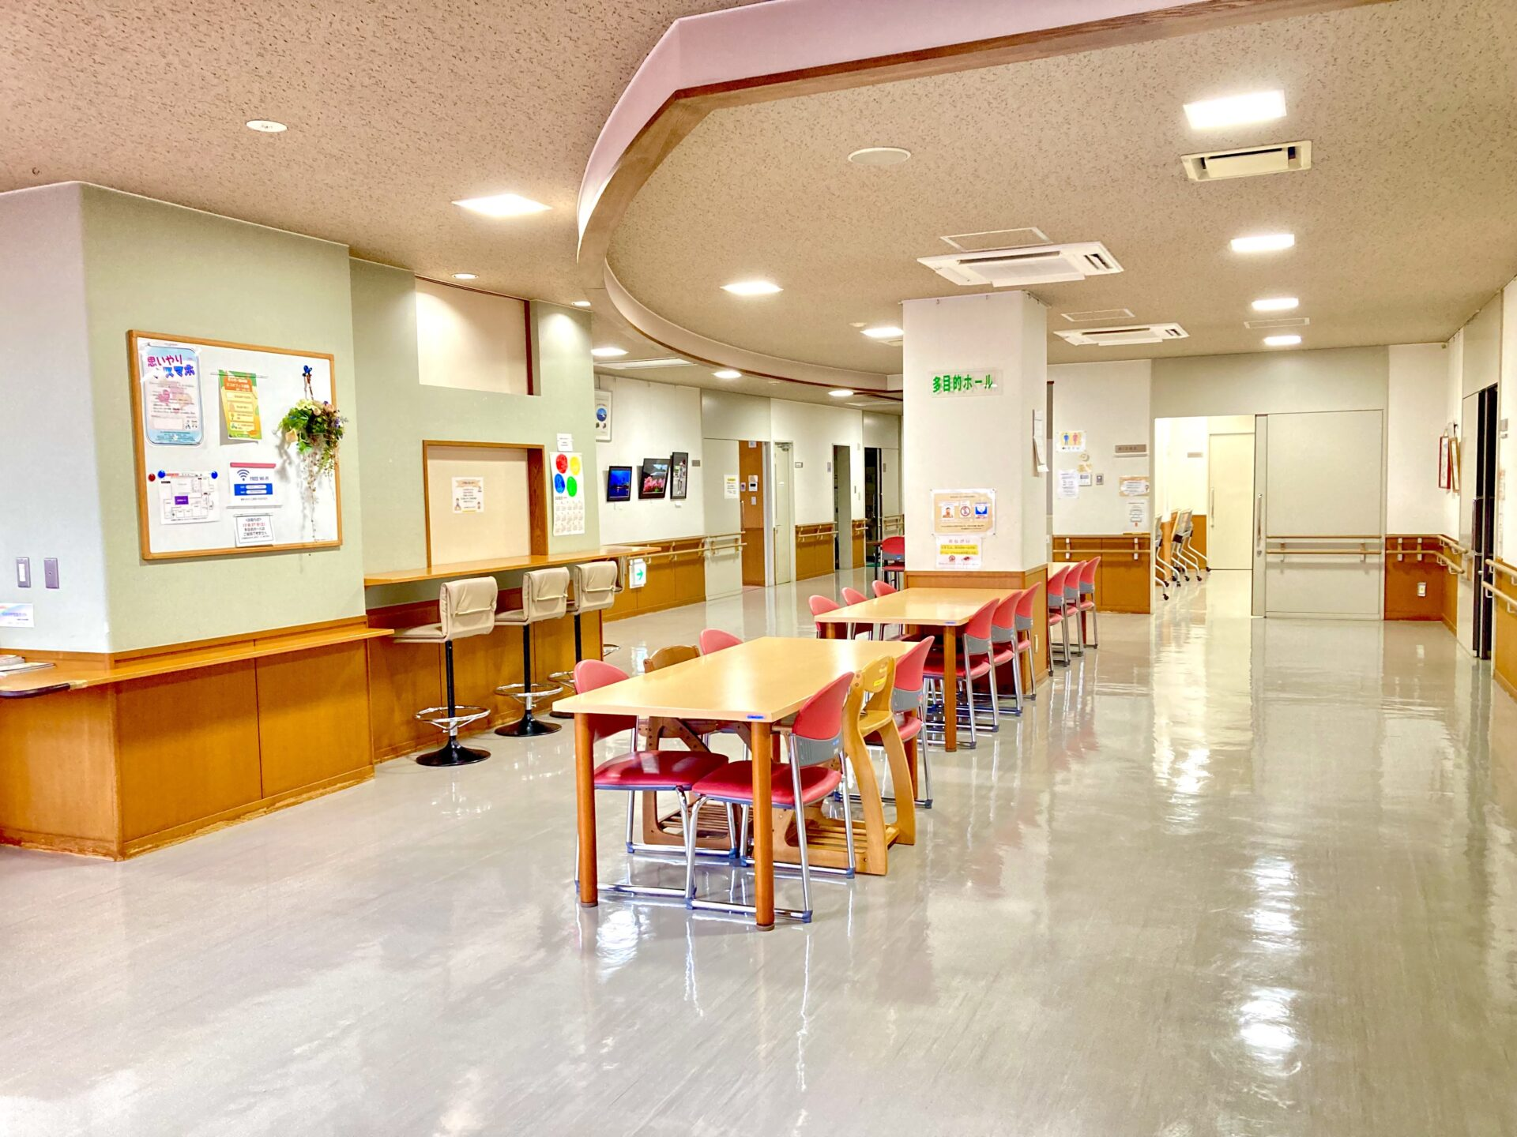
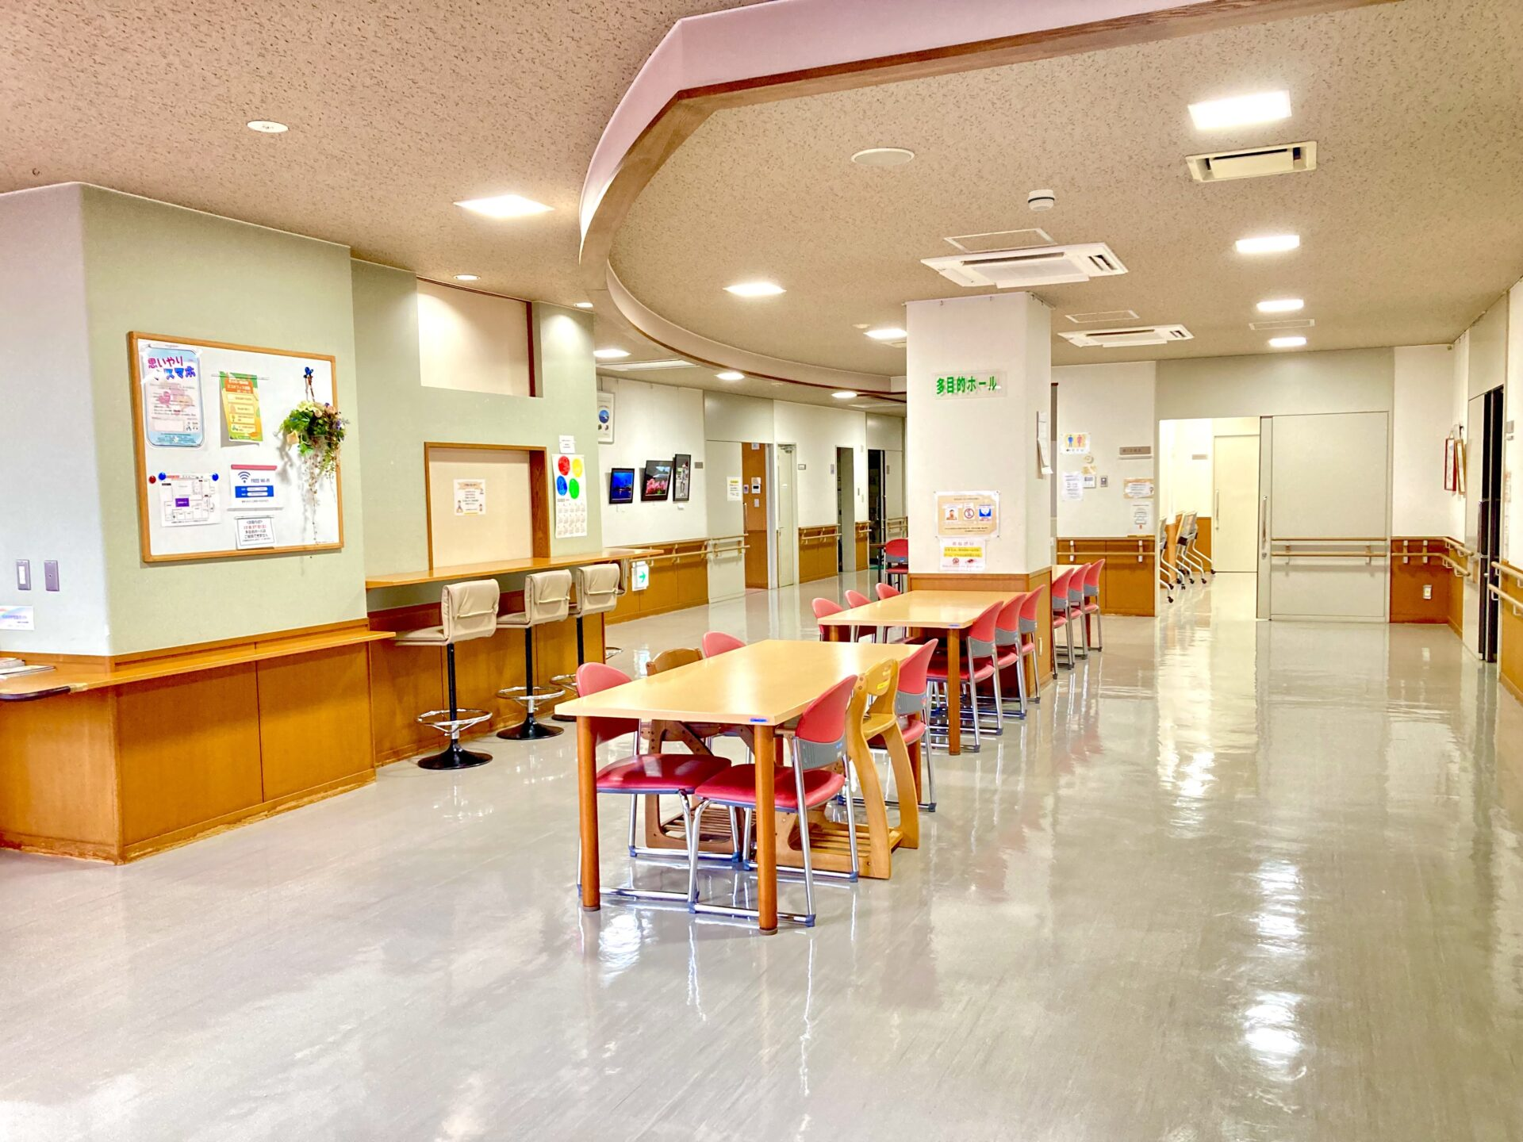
+ smoke detector (1041, 200)
